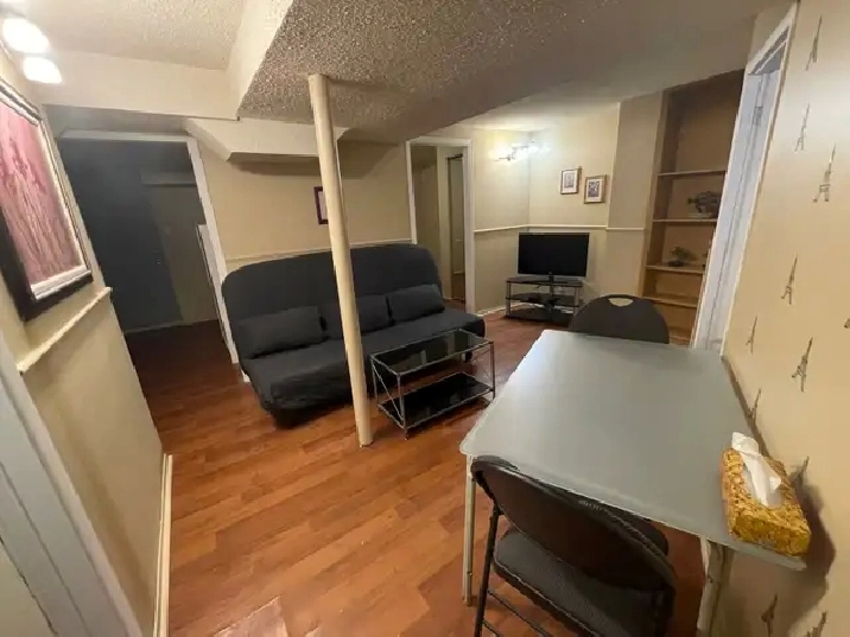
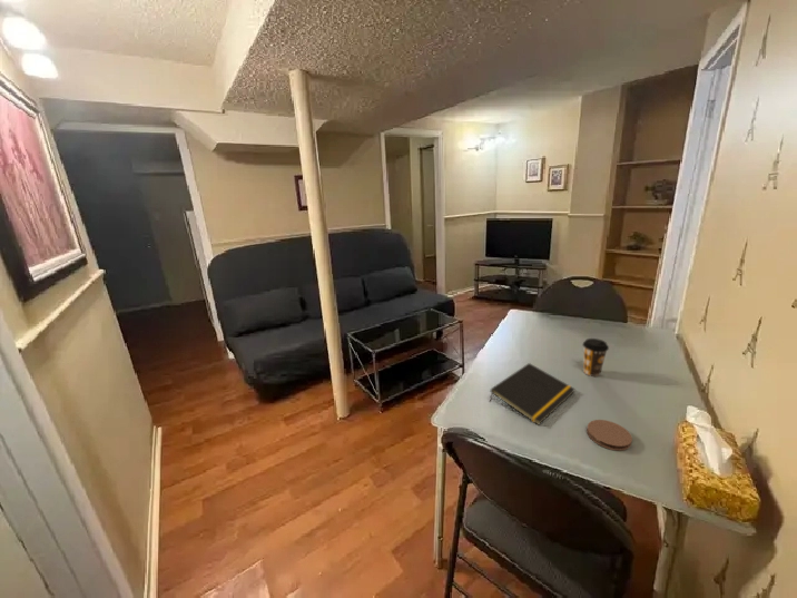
+ coffee cup (593, 357)
+ notepad (532, 390)
+ coaster (608, 434)
